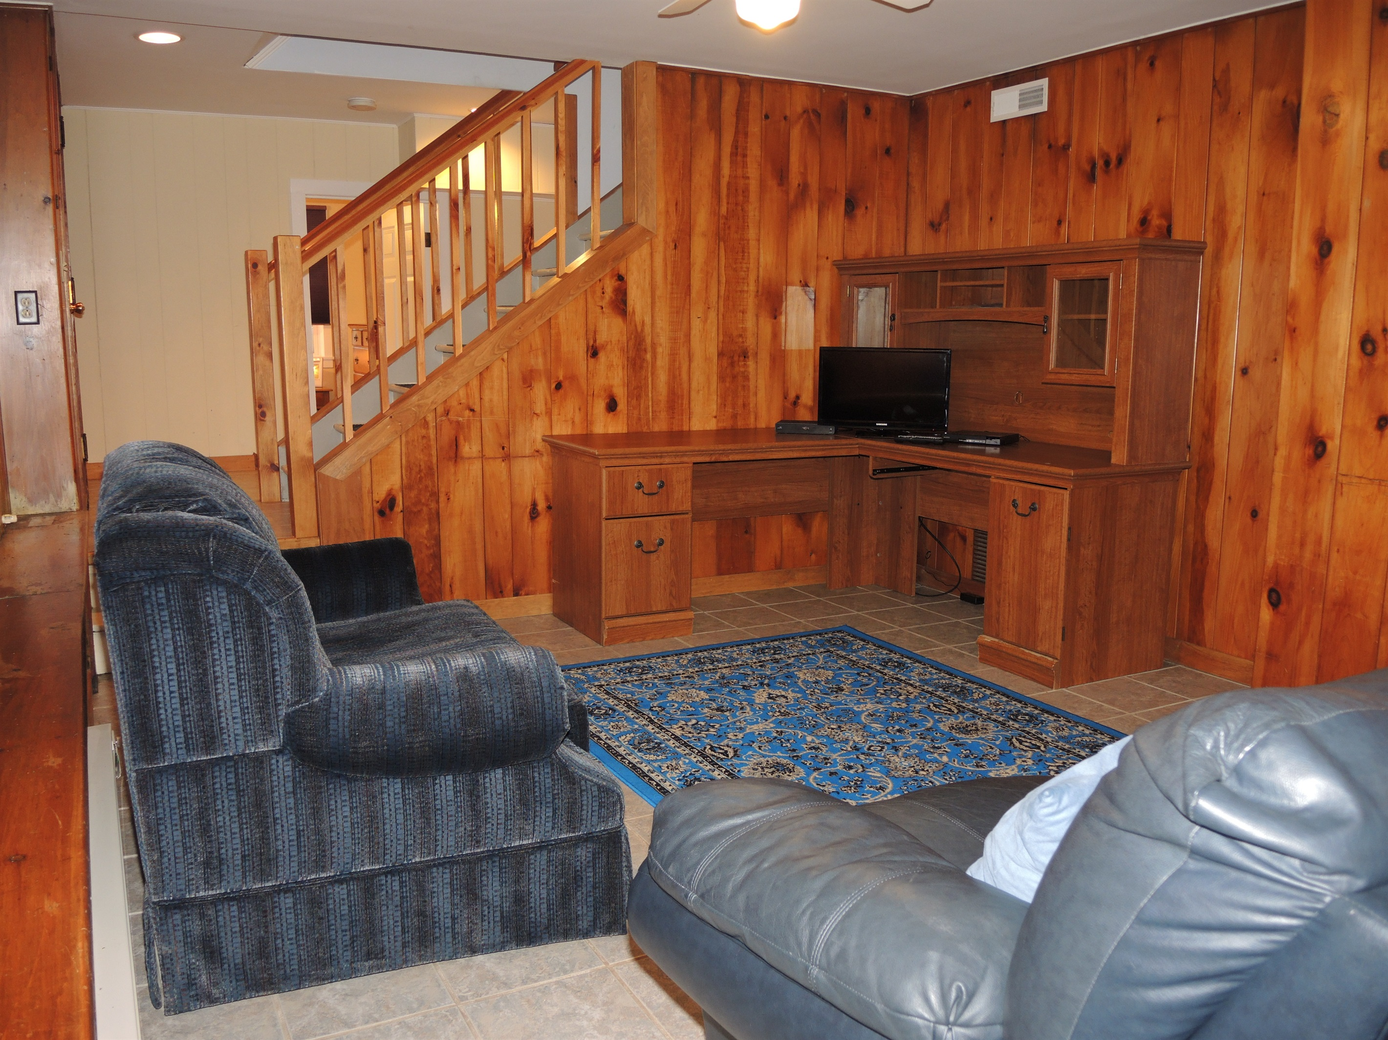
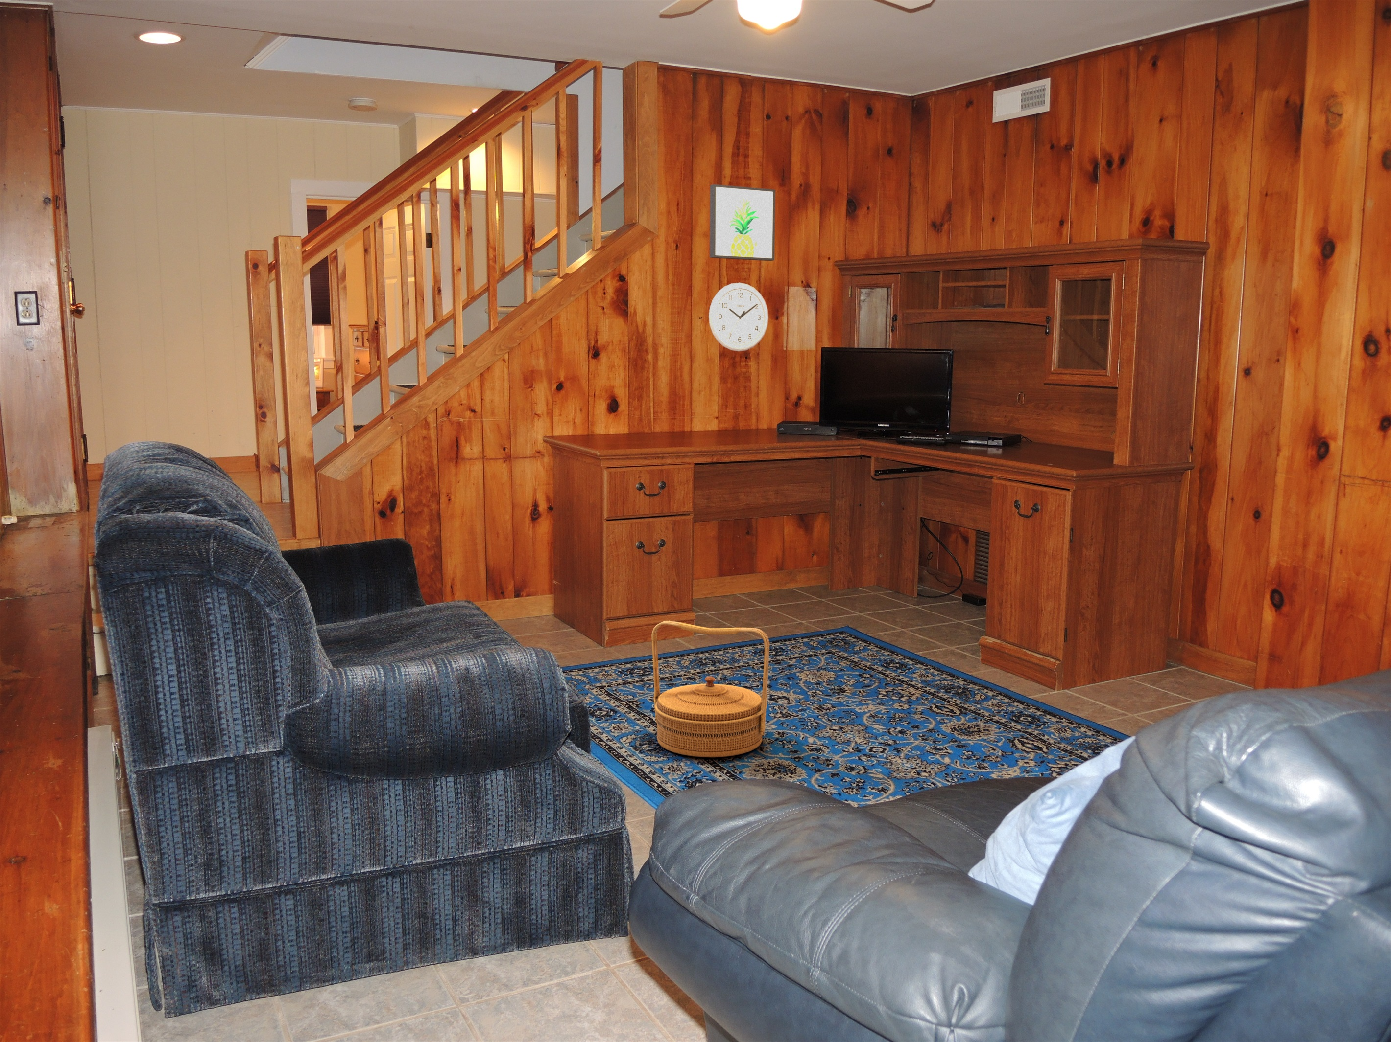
+ wall art (743, 223)
+ basket (710, 682)
+ wall clock (739, 317)
